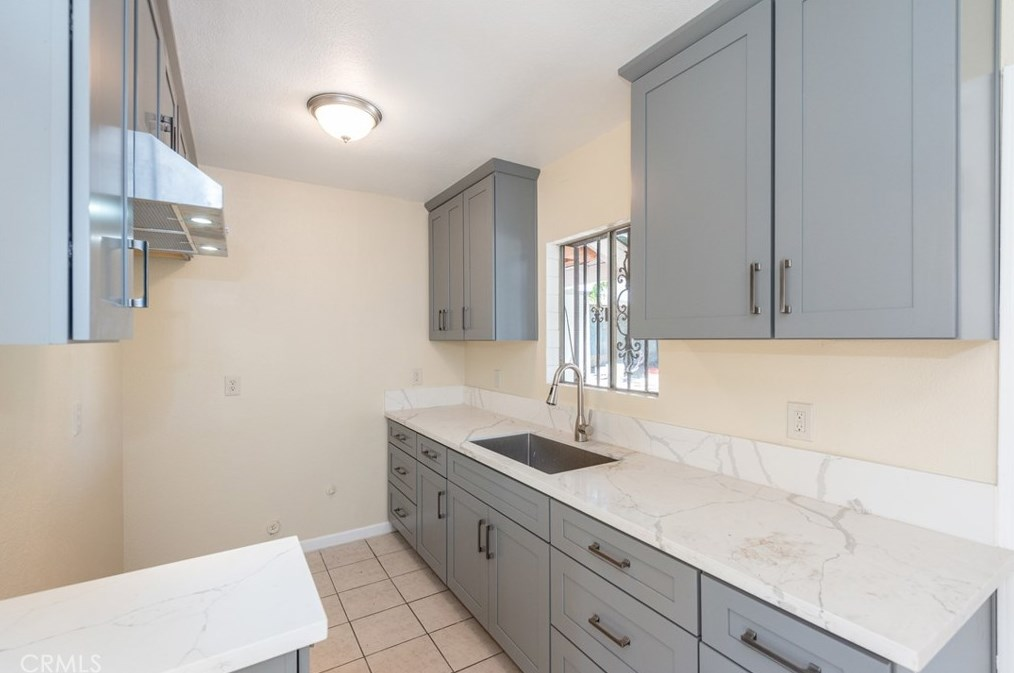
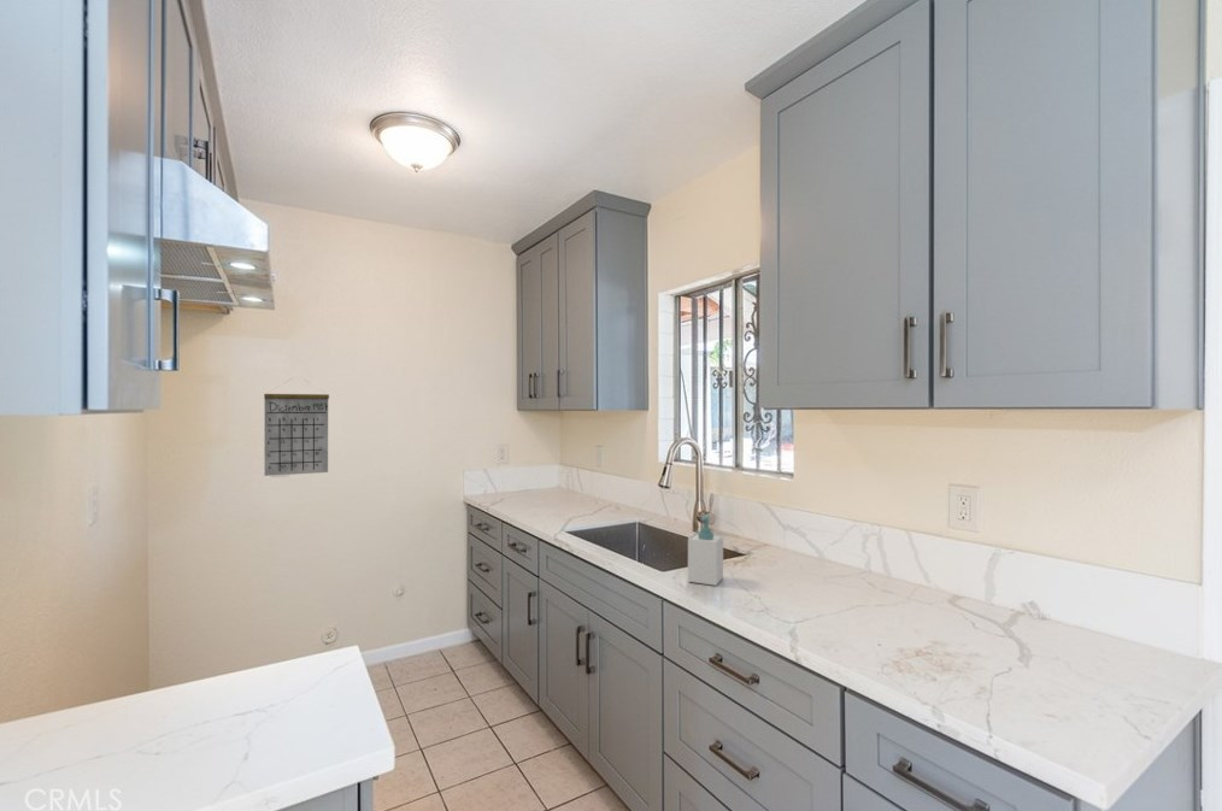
+ soap bottle (705, 547)
+ calendar (296, 424)
